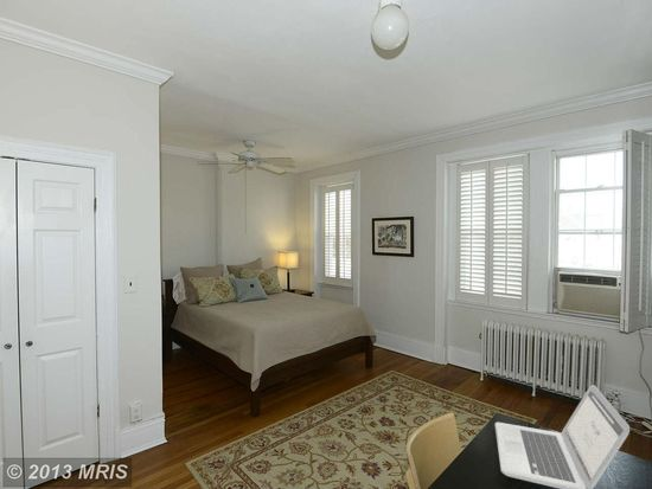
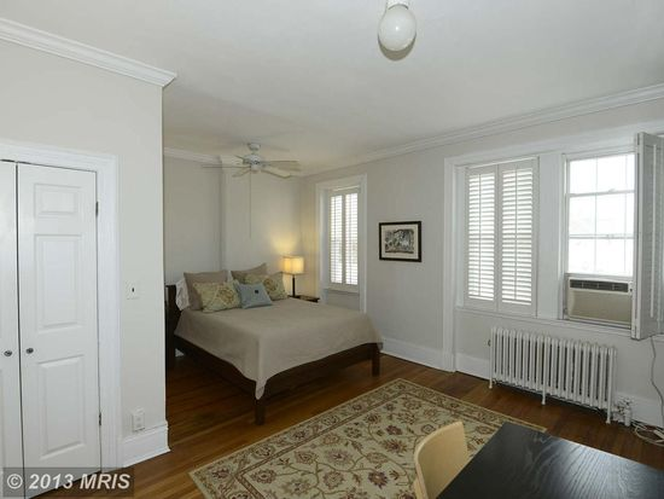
- laptop (550, 431)
